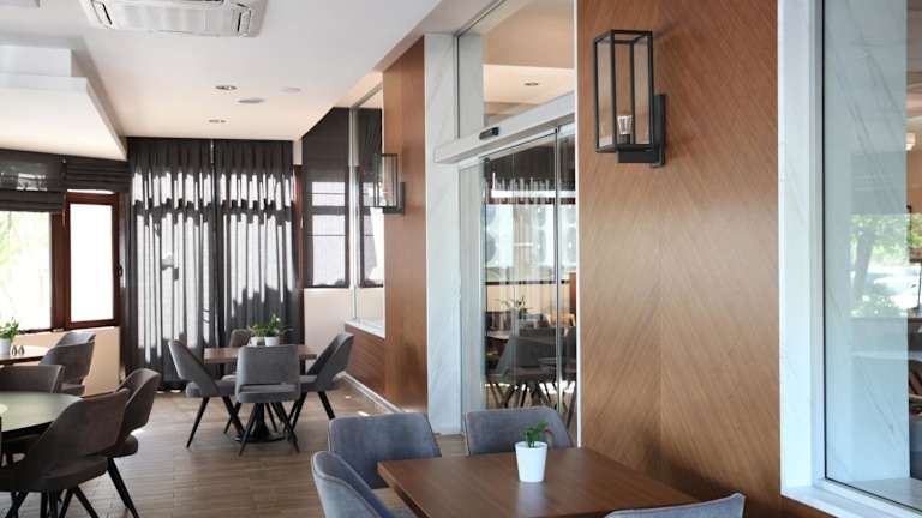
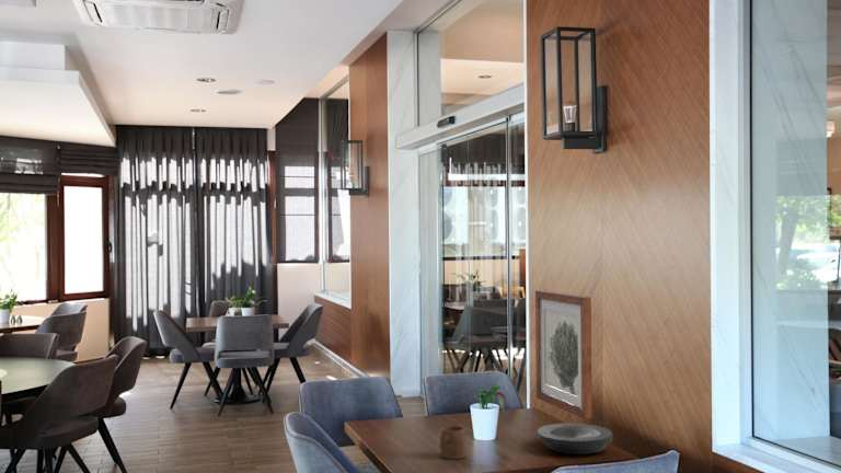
+ wall art (562, 350)
+ plate (574, 440)
+ cup (452, 441)
